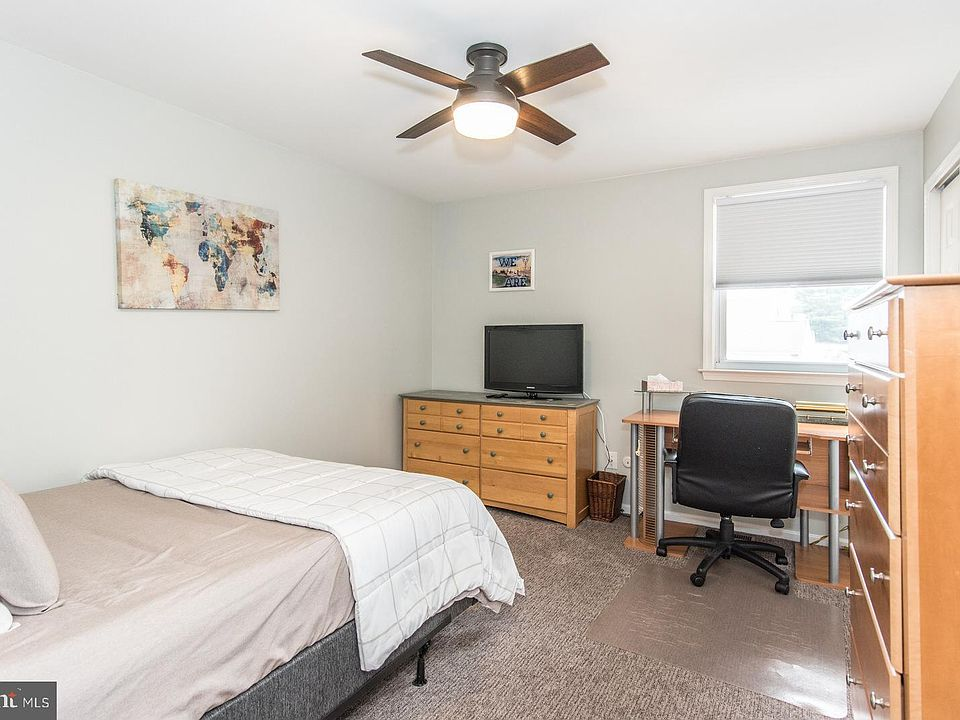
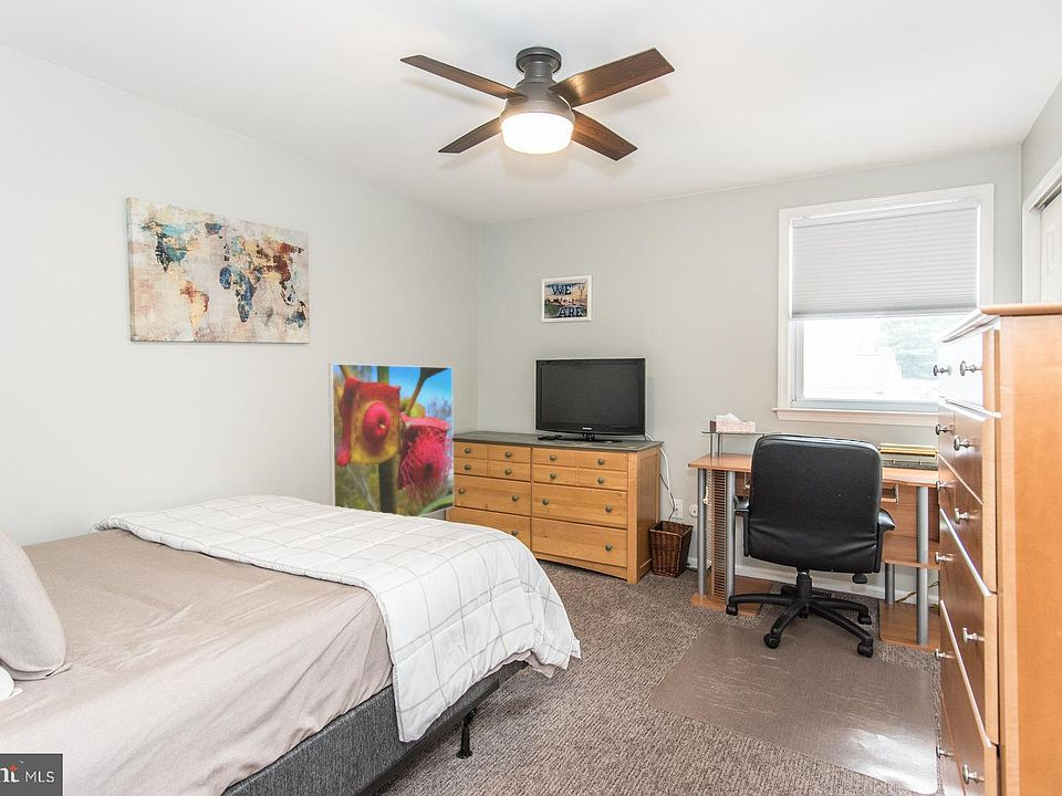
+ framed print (398, 443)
